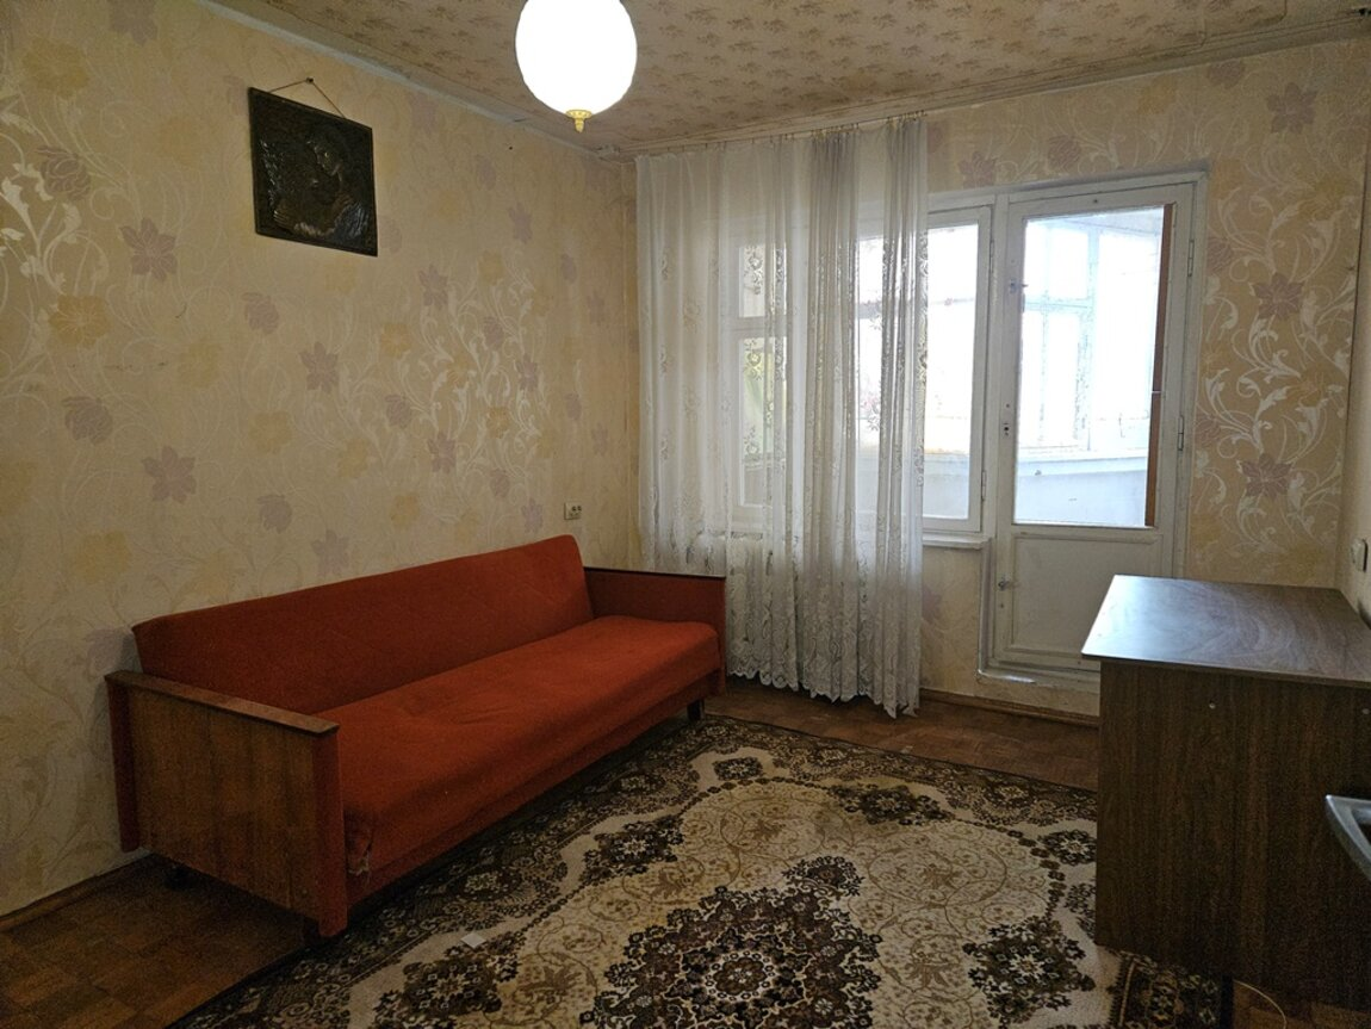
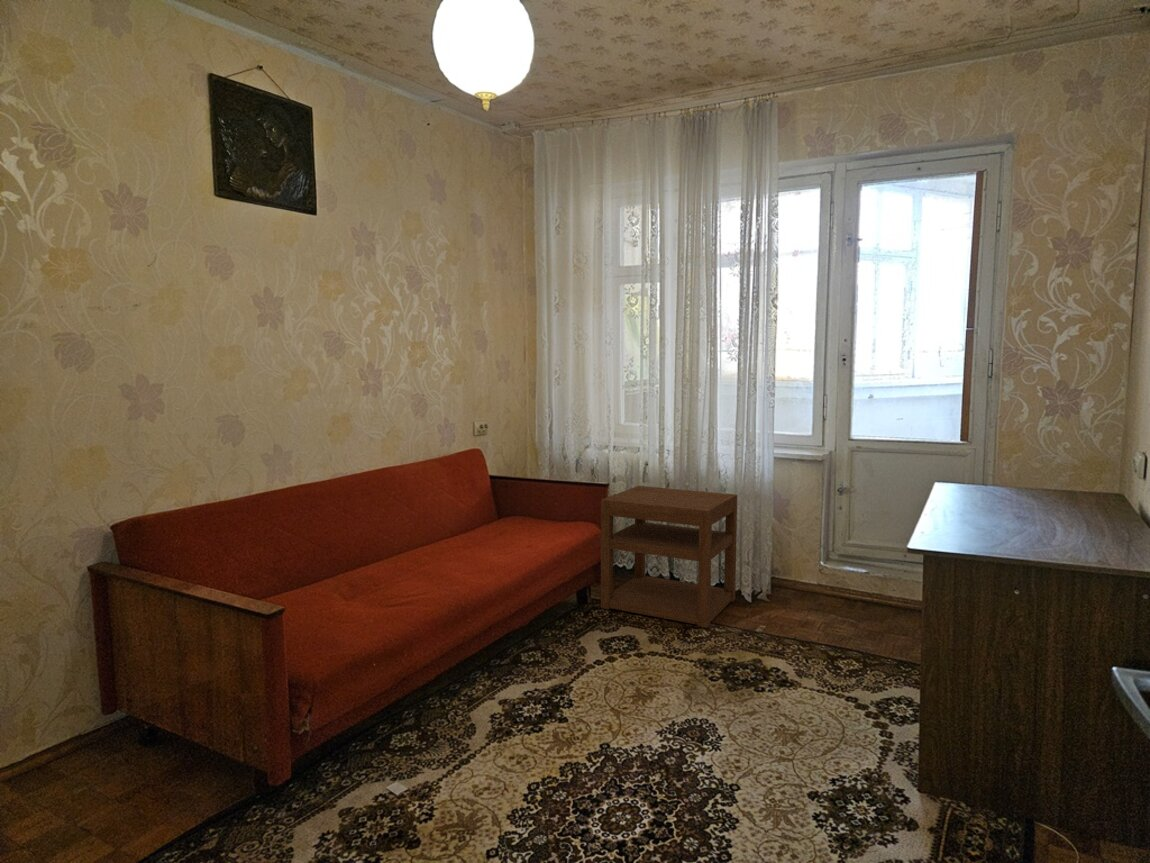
+ nightstand (669, 550)
